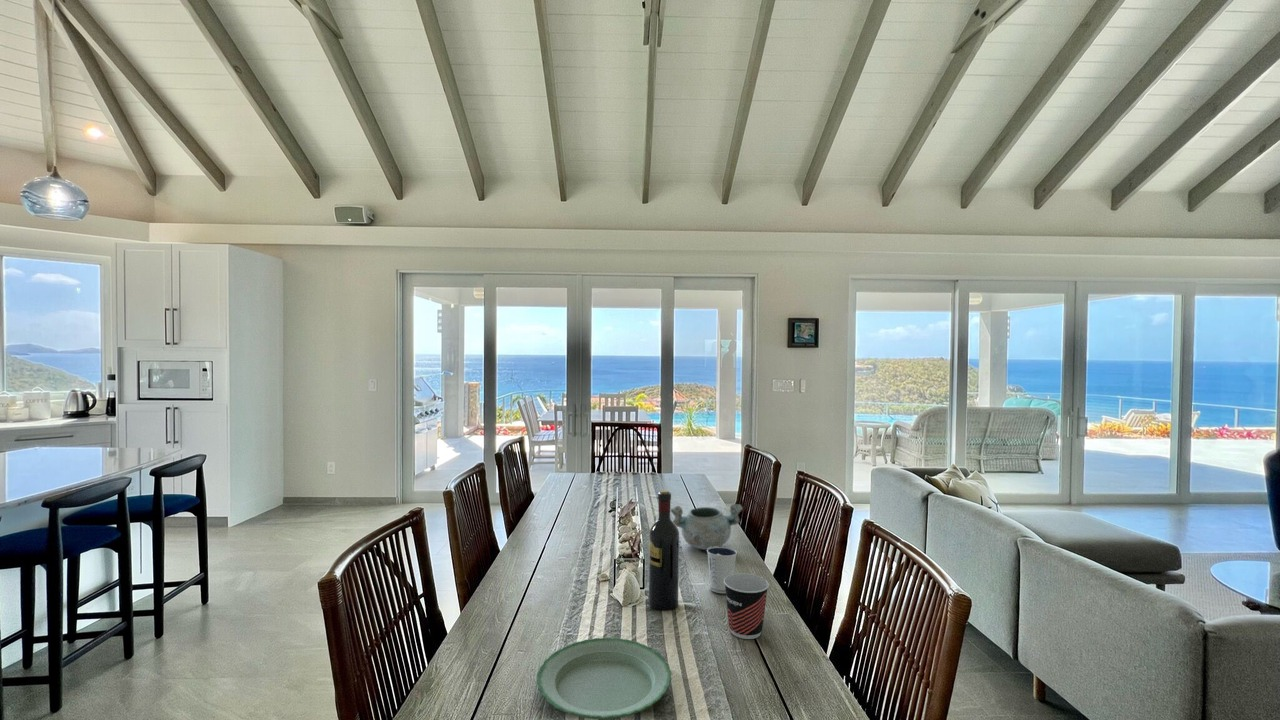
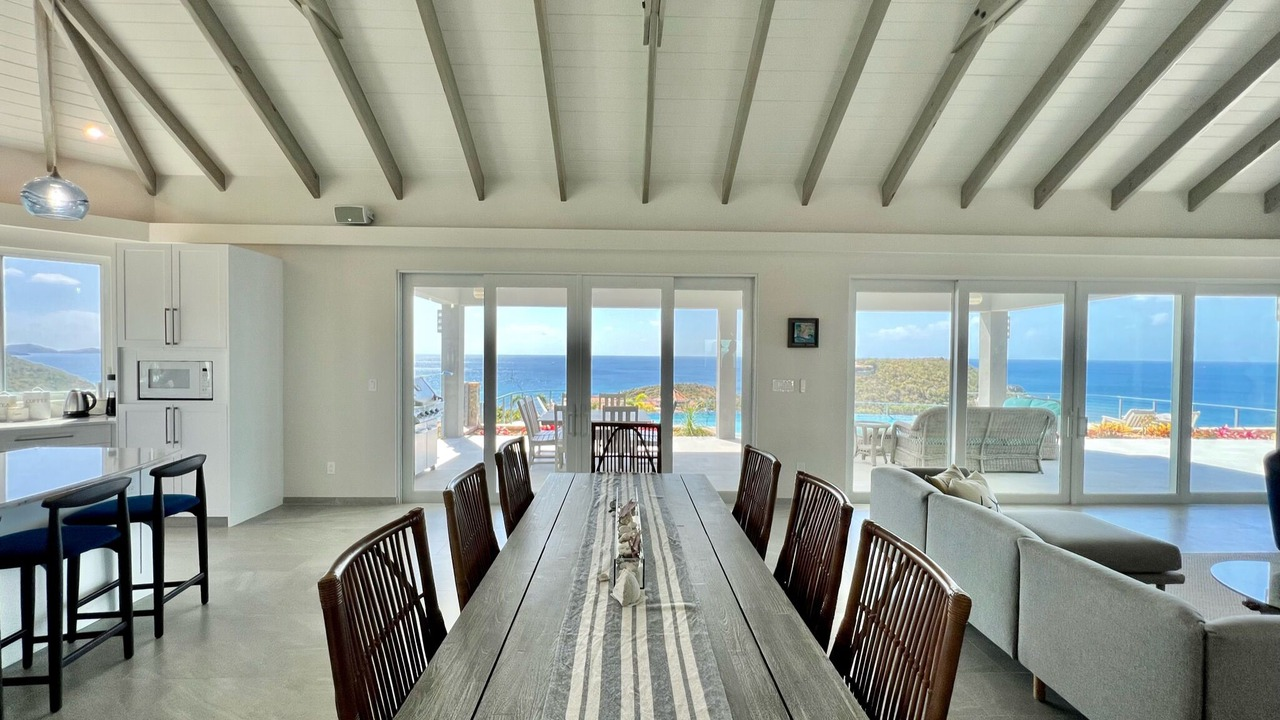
- plate (604, 680)
- dixie cup (721, 569)
- decorative bowl (705, 524)
- wine bottle (664, 547)
- cup (745, 606)
